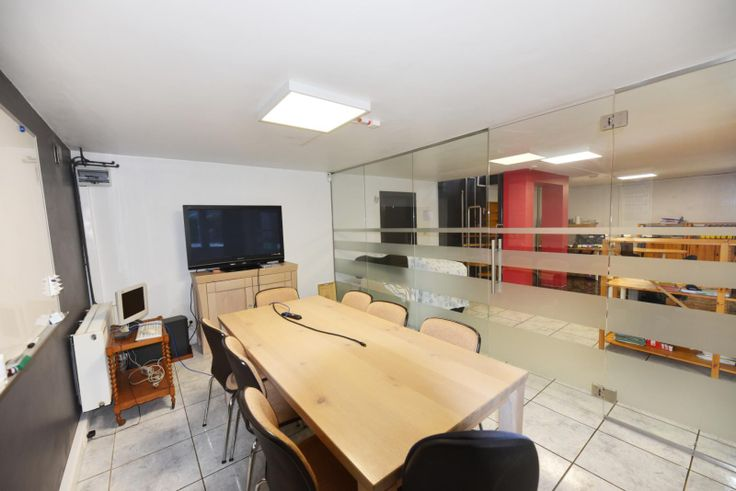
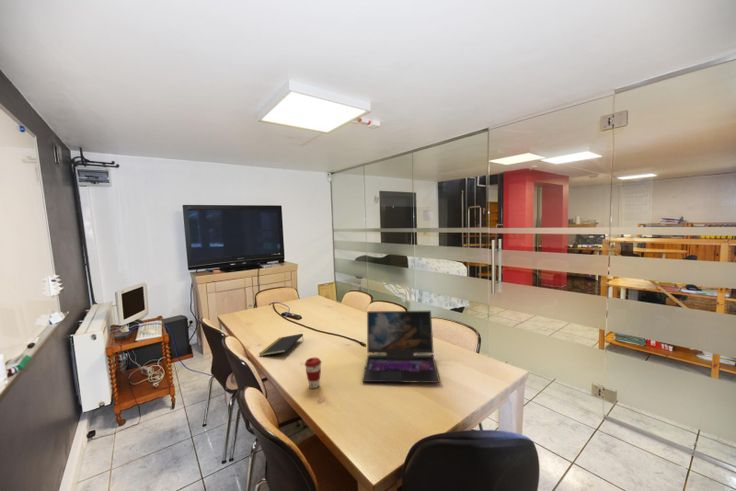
+ laptop (399, 344)
+ notepad (282, 344)
+ coffee cup (313, 372)
